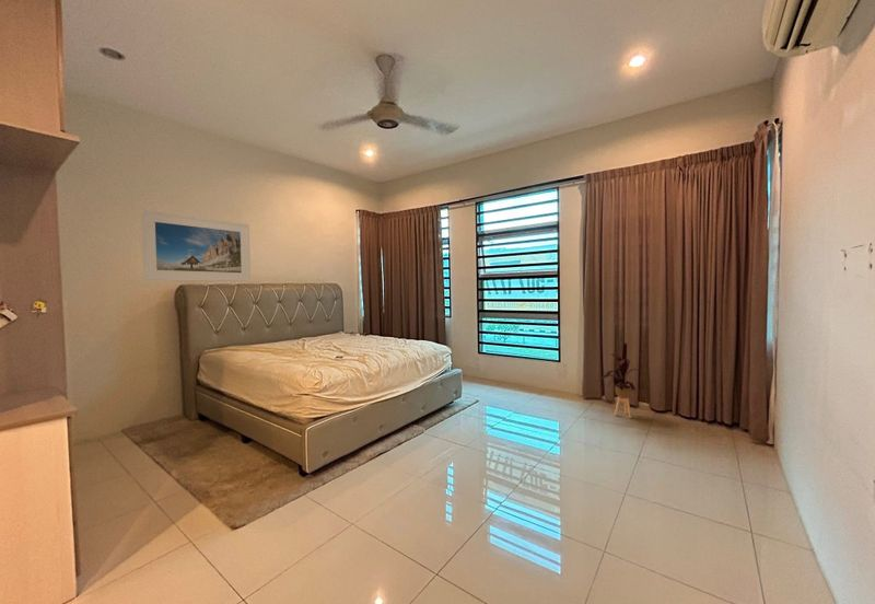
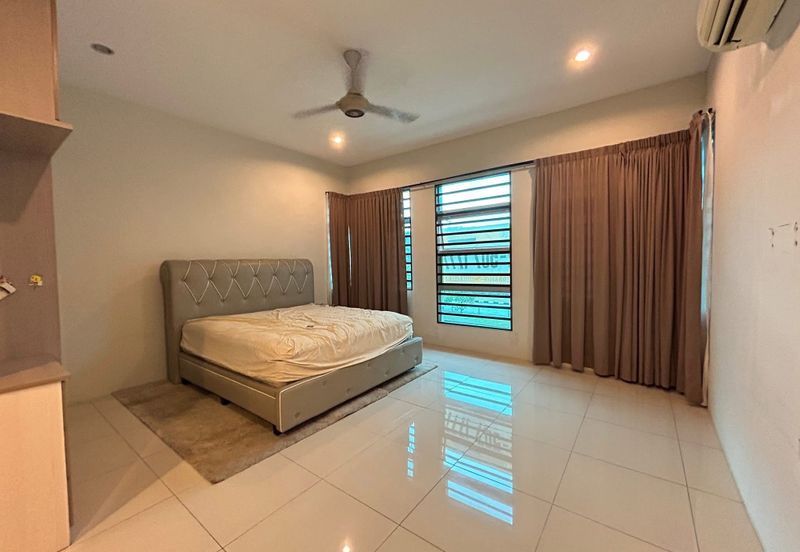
- house plant (618, 378)
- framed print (201, 249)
